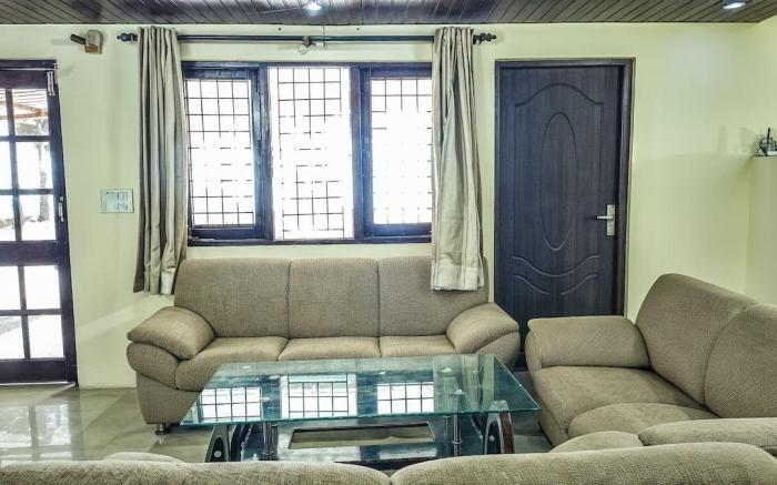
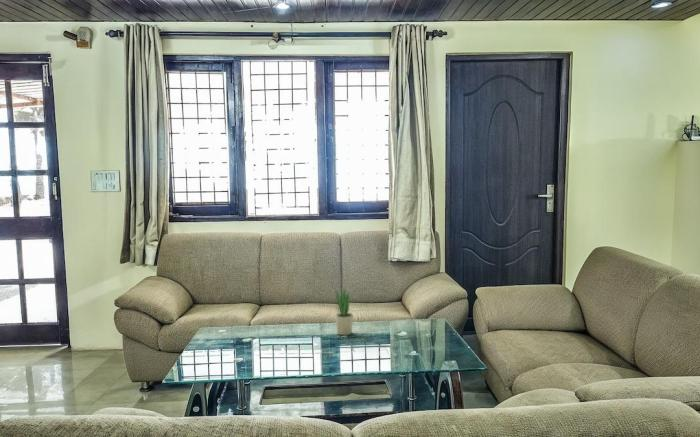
+ potted plant (343, 307)
